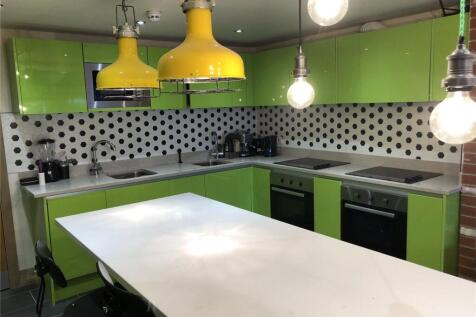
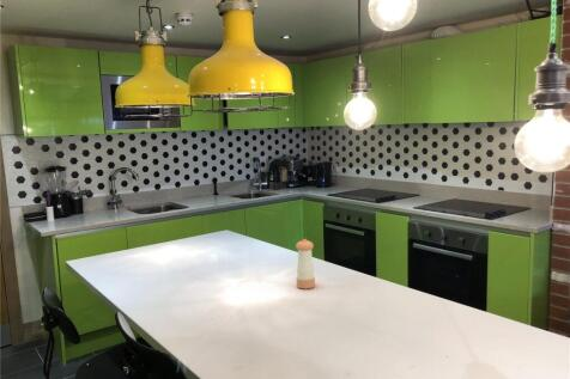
+ pepper shaker (304, 262)
